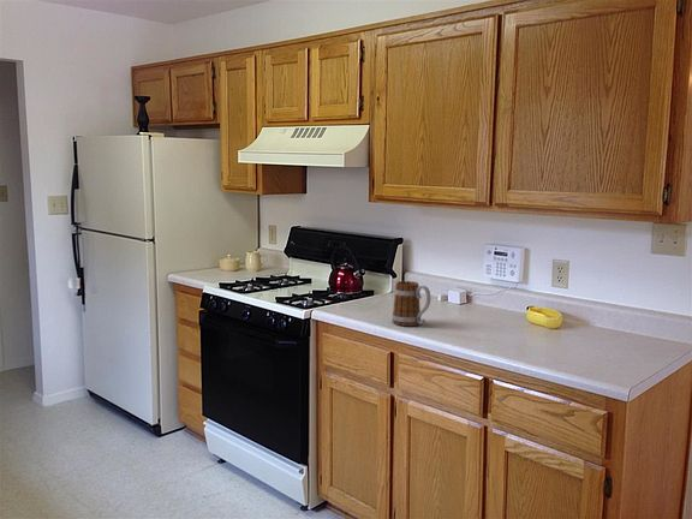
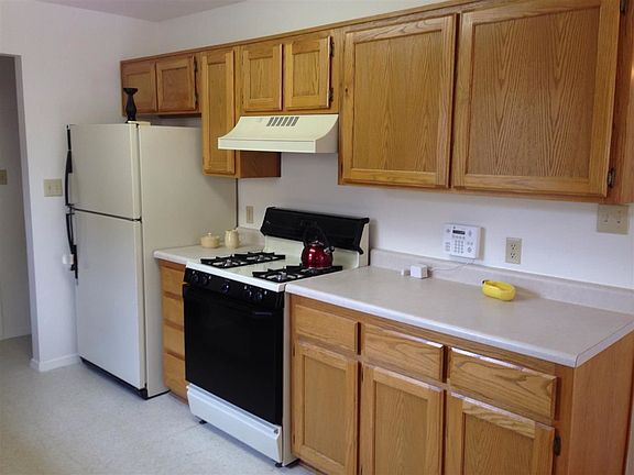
- mug (411, 304)
